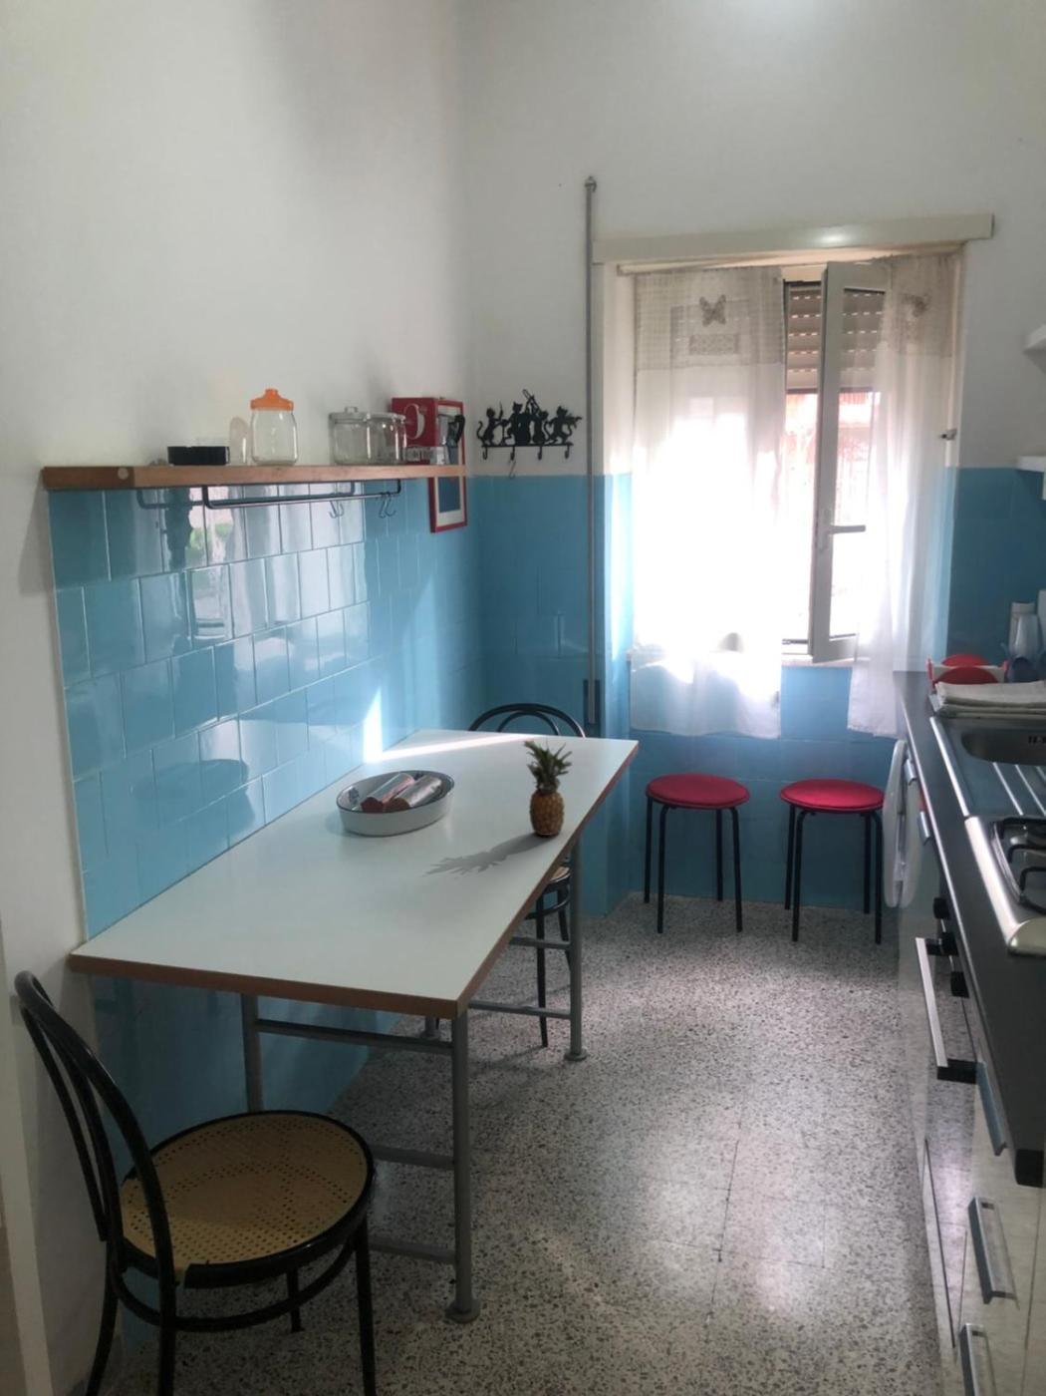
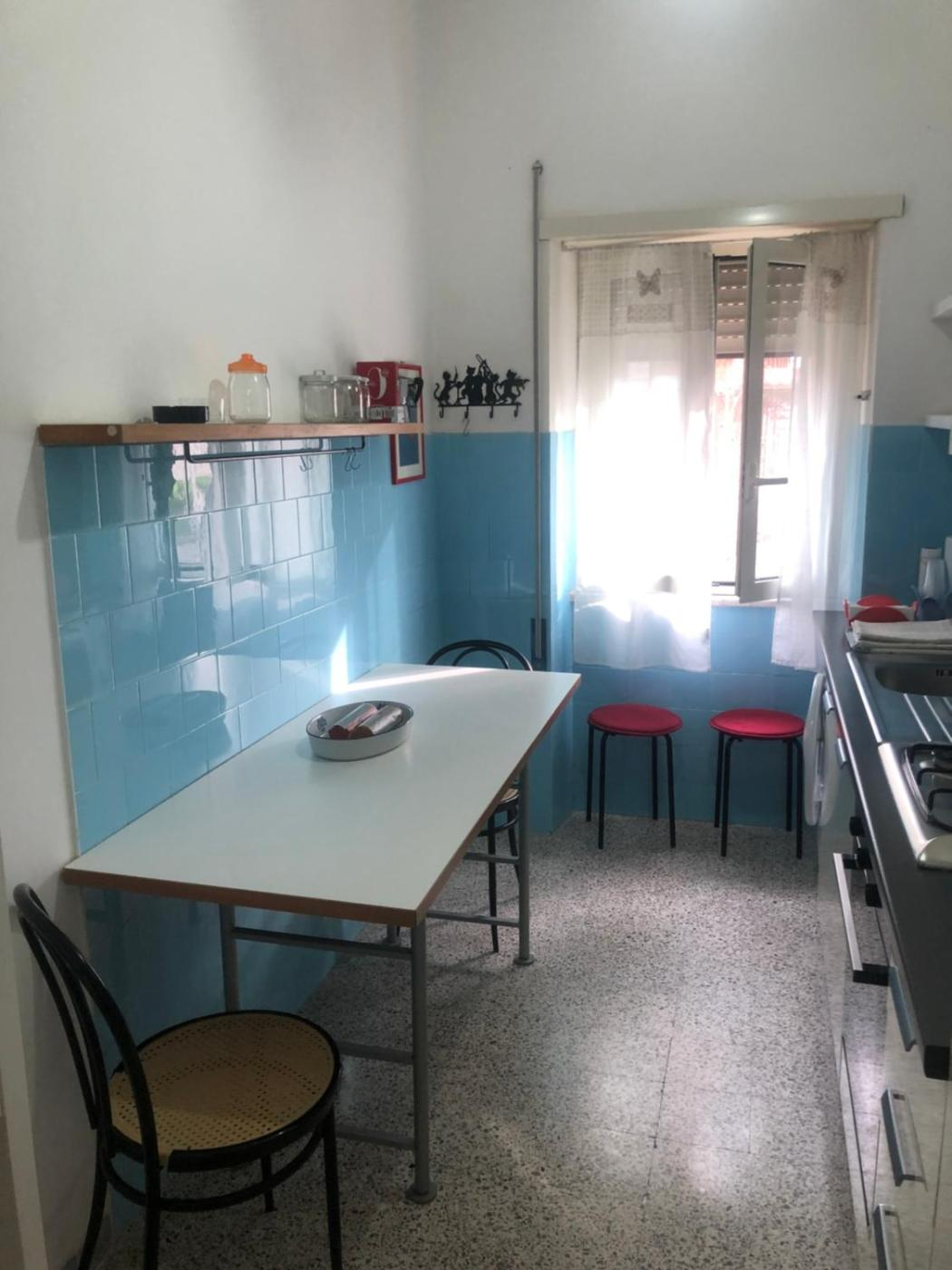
- fruit (548, 785)
